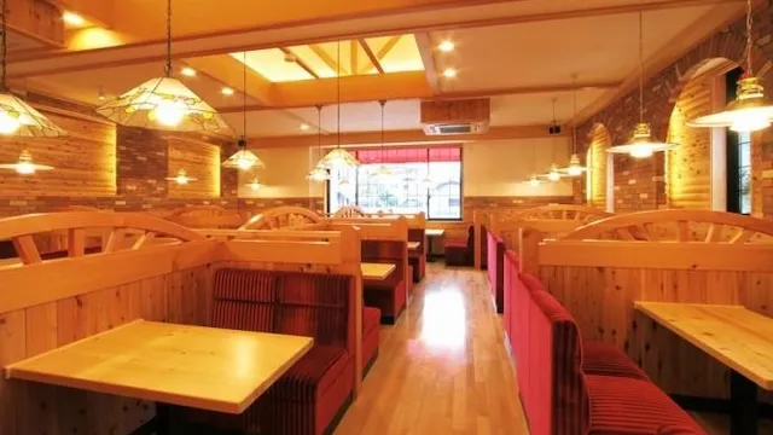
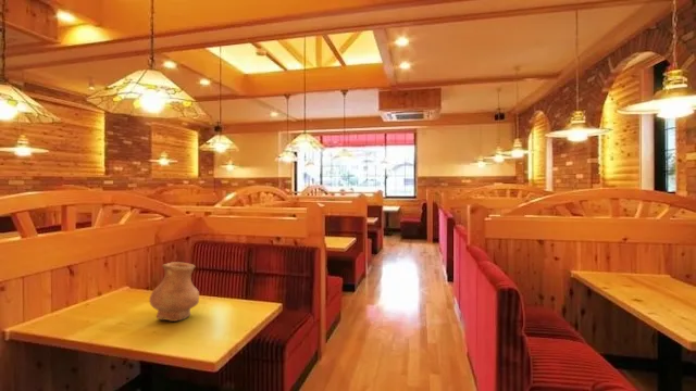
+ vase (175, 290)
